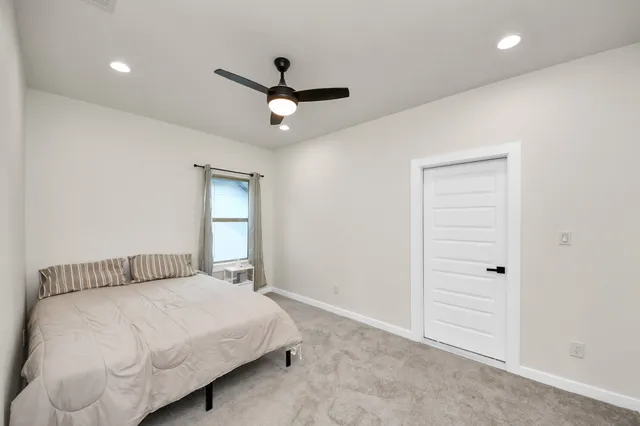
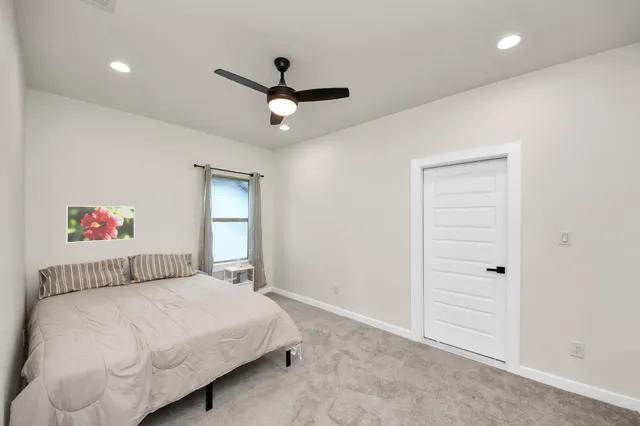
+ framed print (102, 223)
